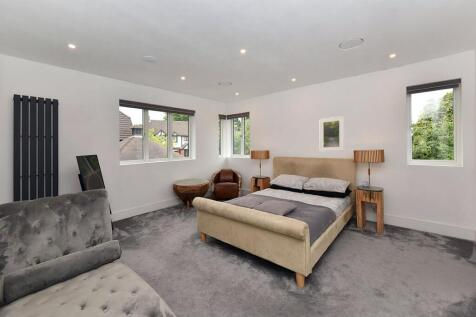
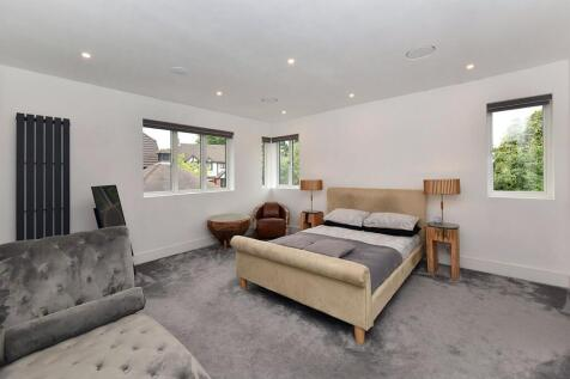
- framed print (331, 134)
